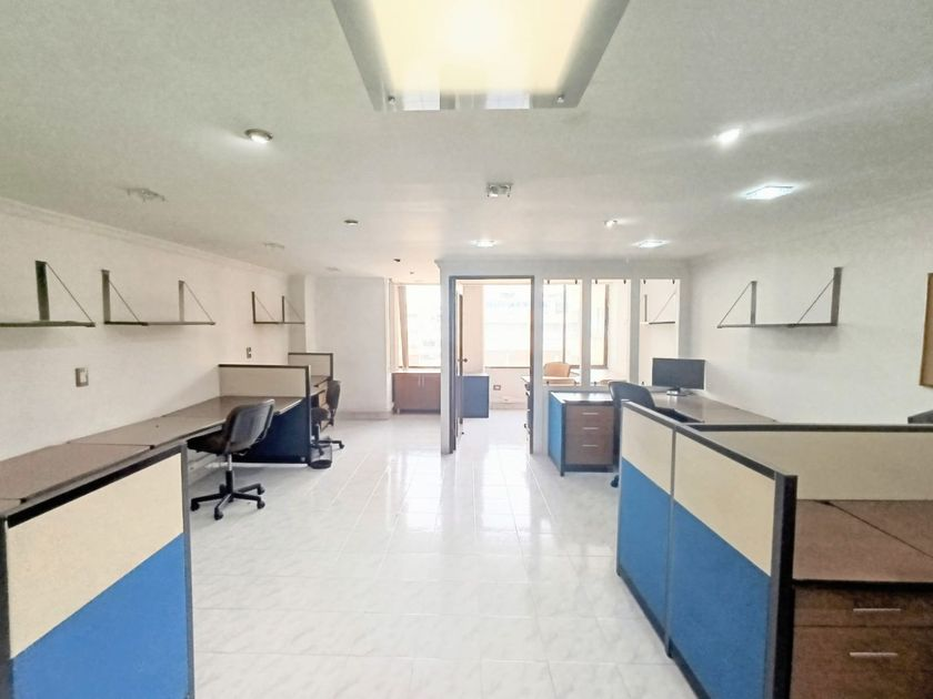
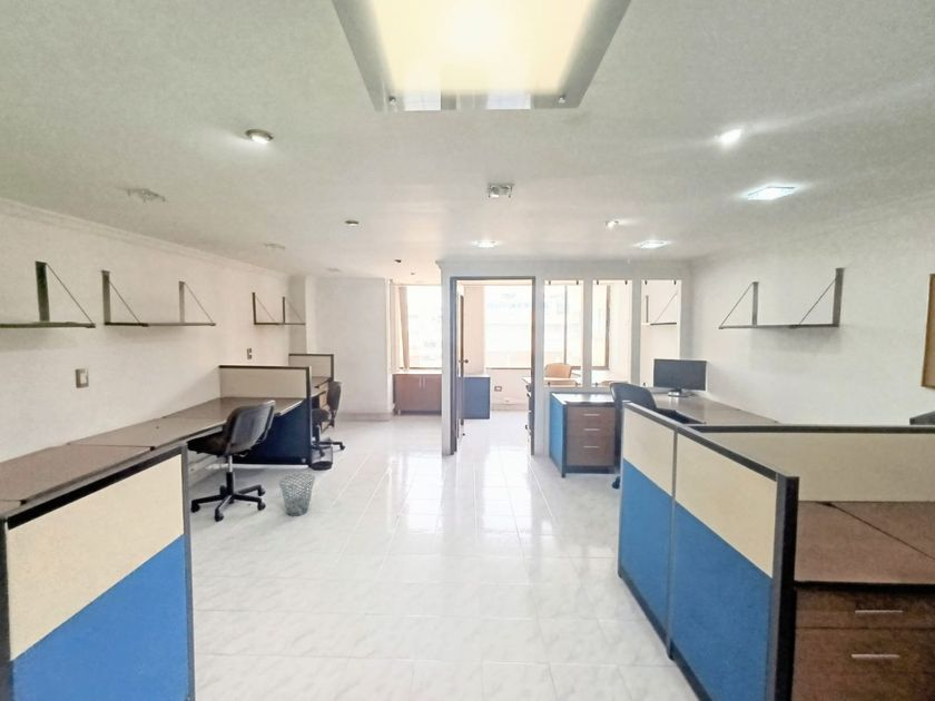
+ waste basket (297, 496)
